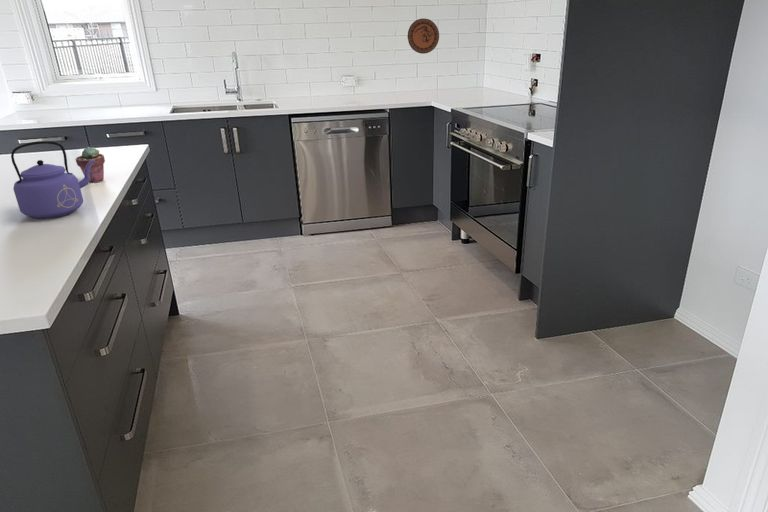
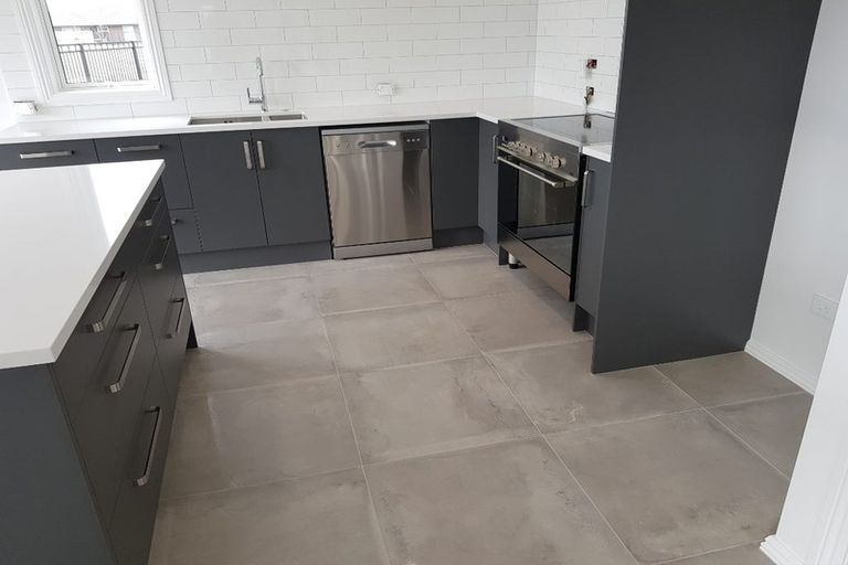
- kettle (56, 176)
- decorative plate (423, 36)
- potted succulent (91, 164)
